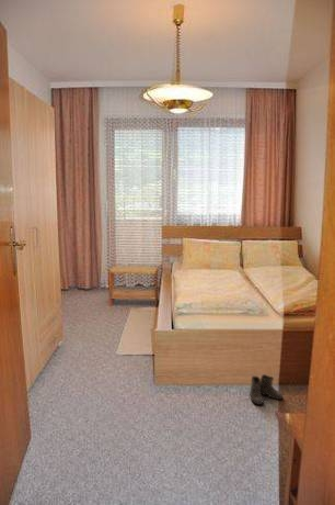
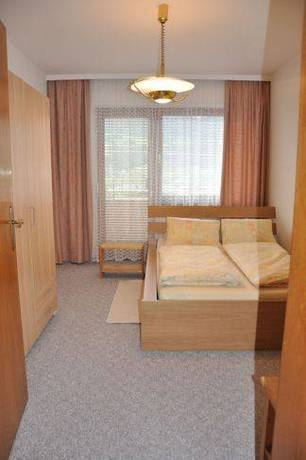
- boots (263, 388)
